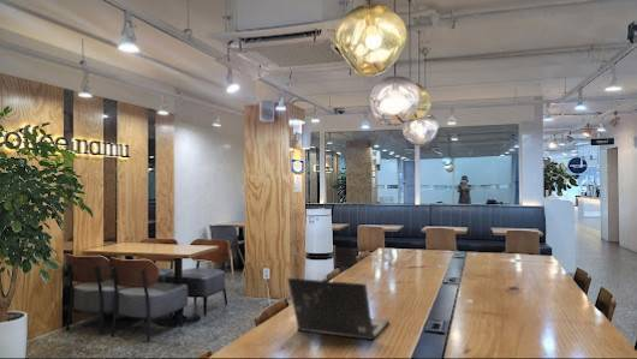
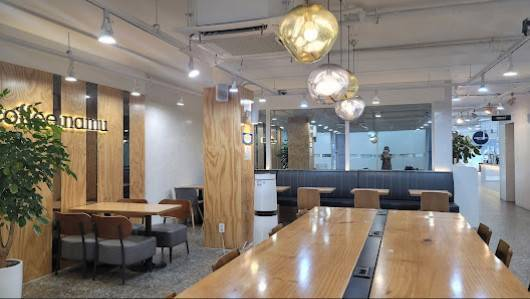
- laptop (340, 301)
